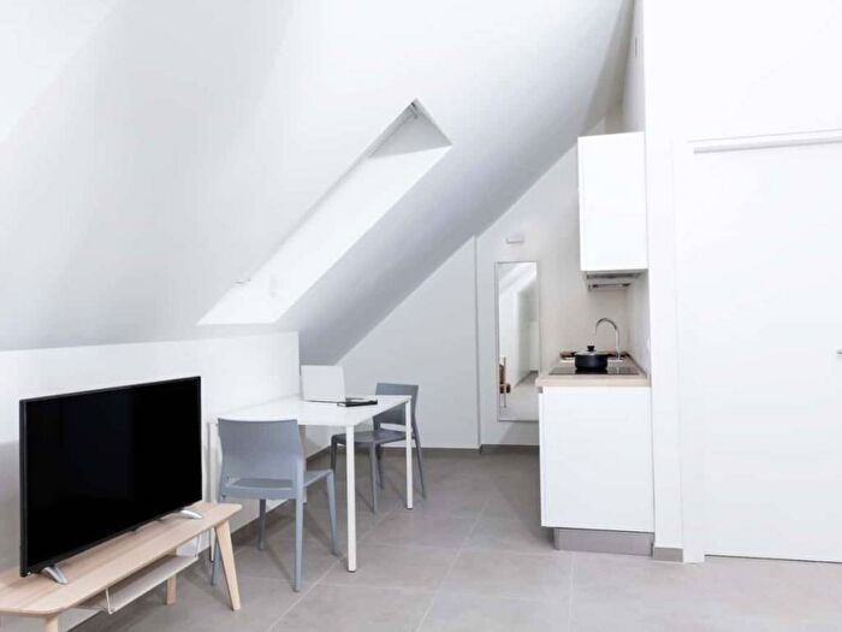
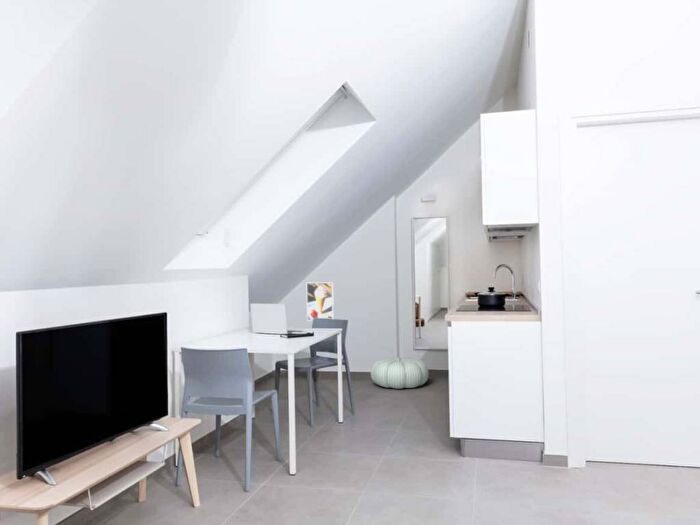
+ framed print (320, 301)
+ pouf (399, 372)
